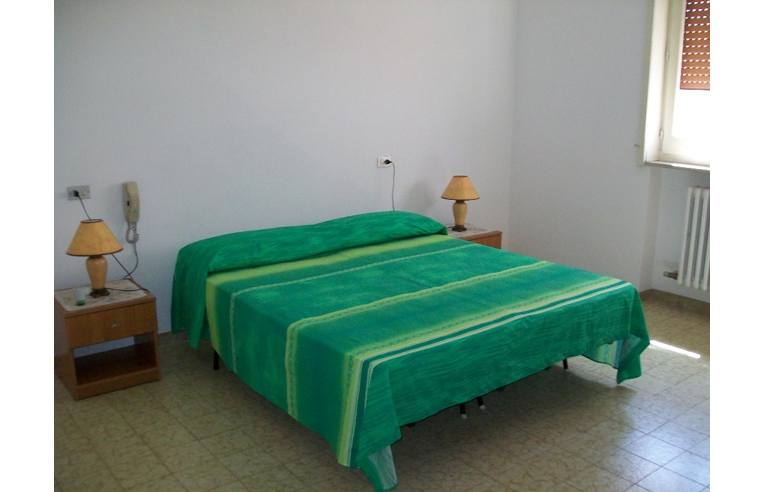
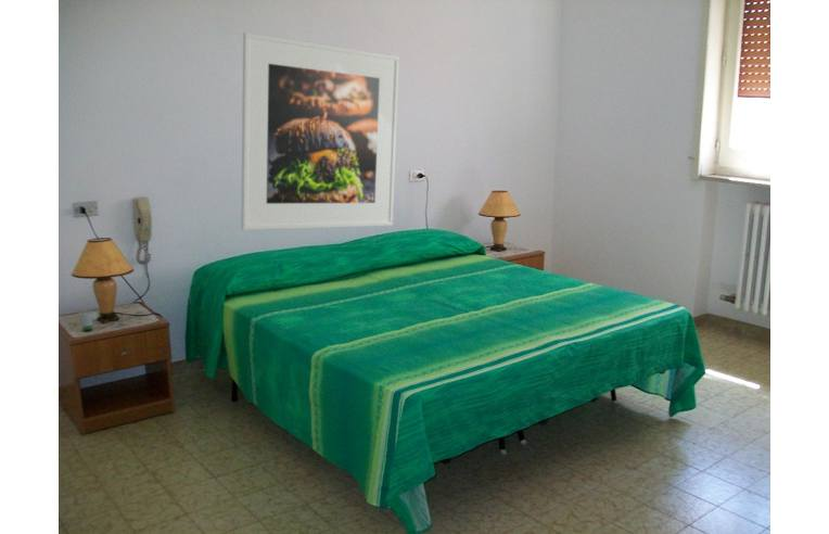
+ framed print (324, 138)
